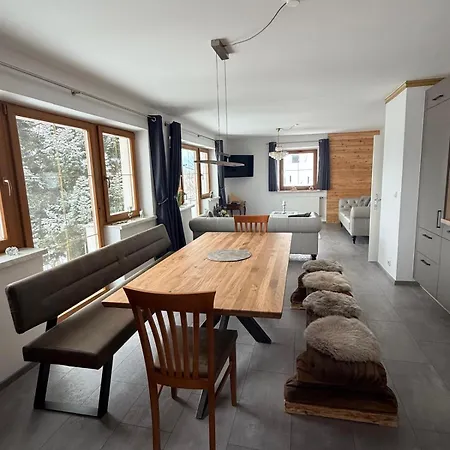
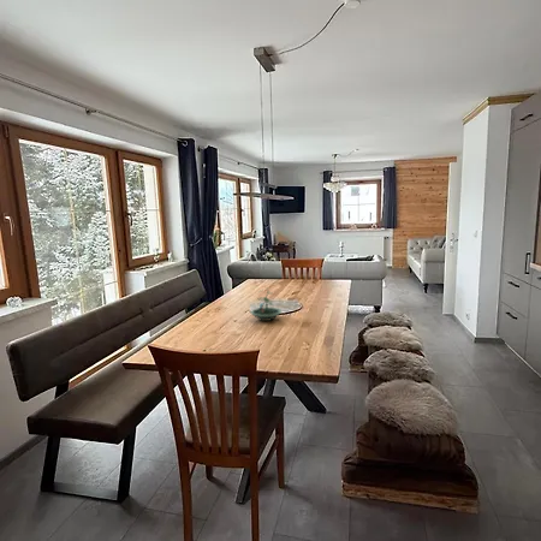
+ terrarium (266, 295)
